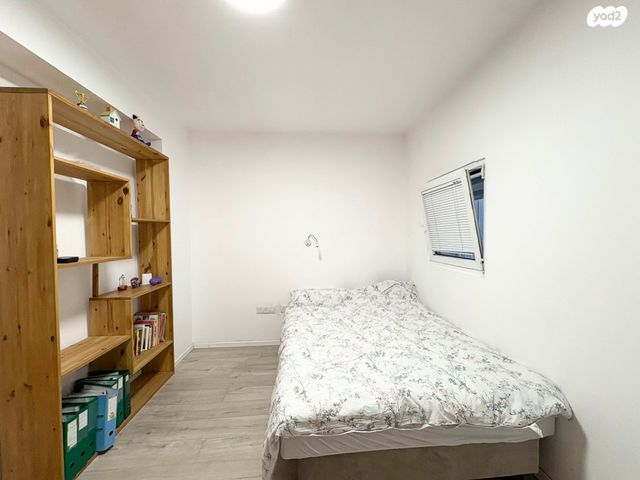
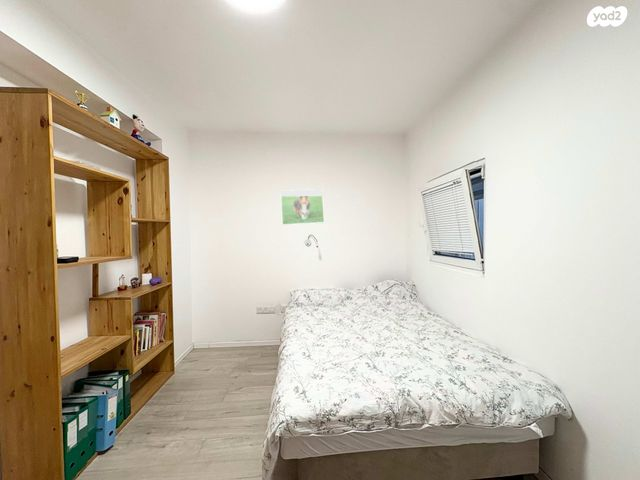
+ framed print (302, 207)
